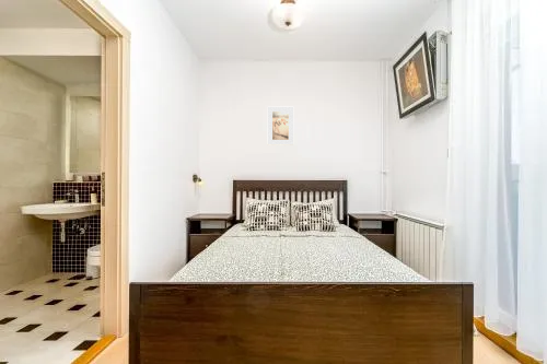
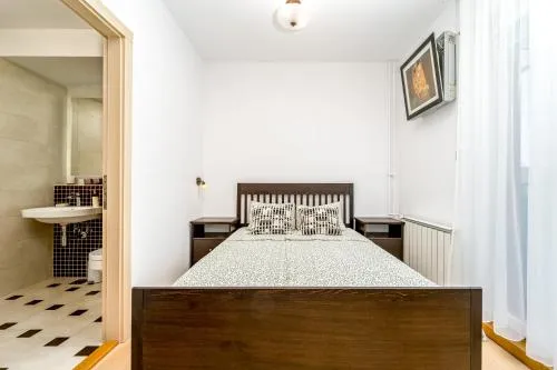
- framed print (280, 126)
